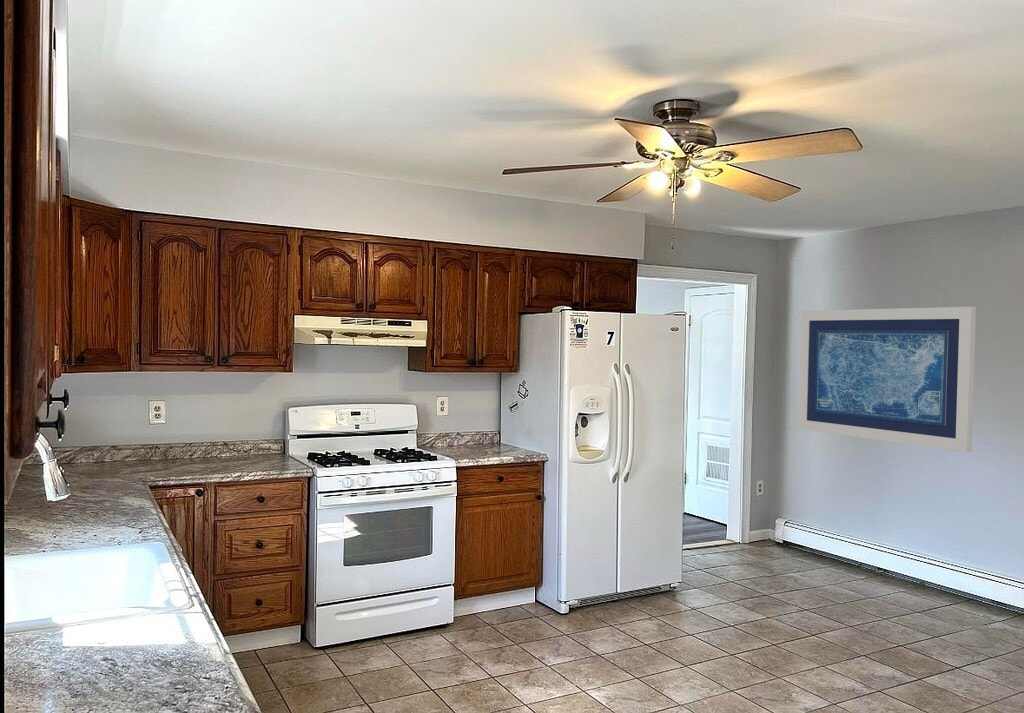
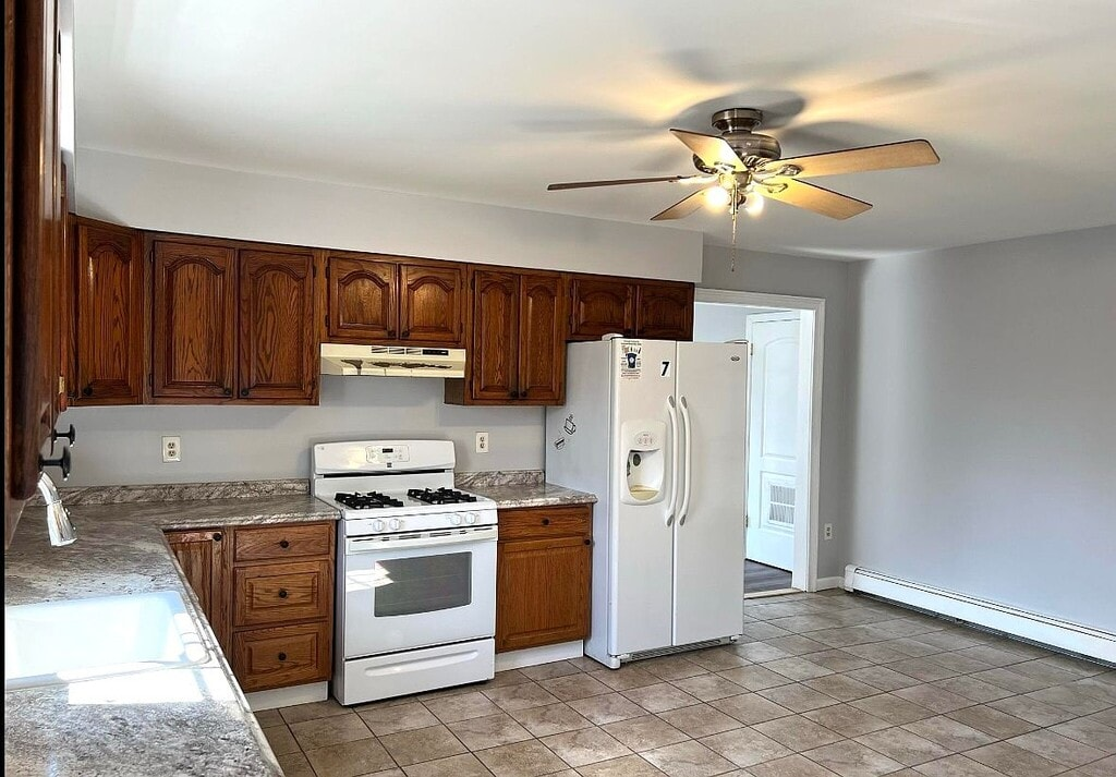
- wall art (878, 374)
